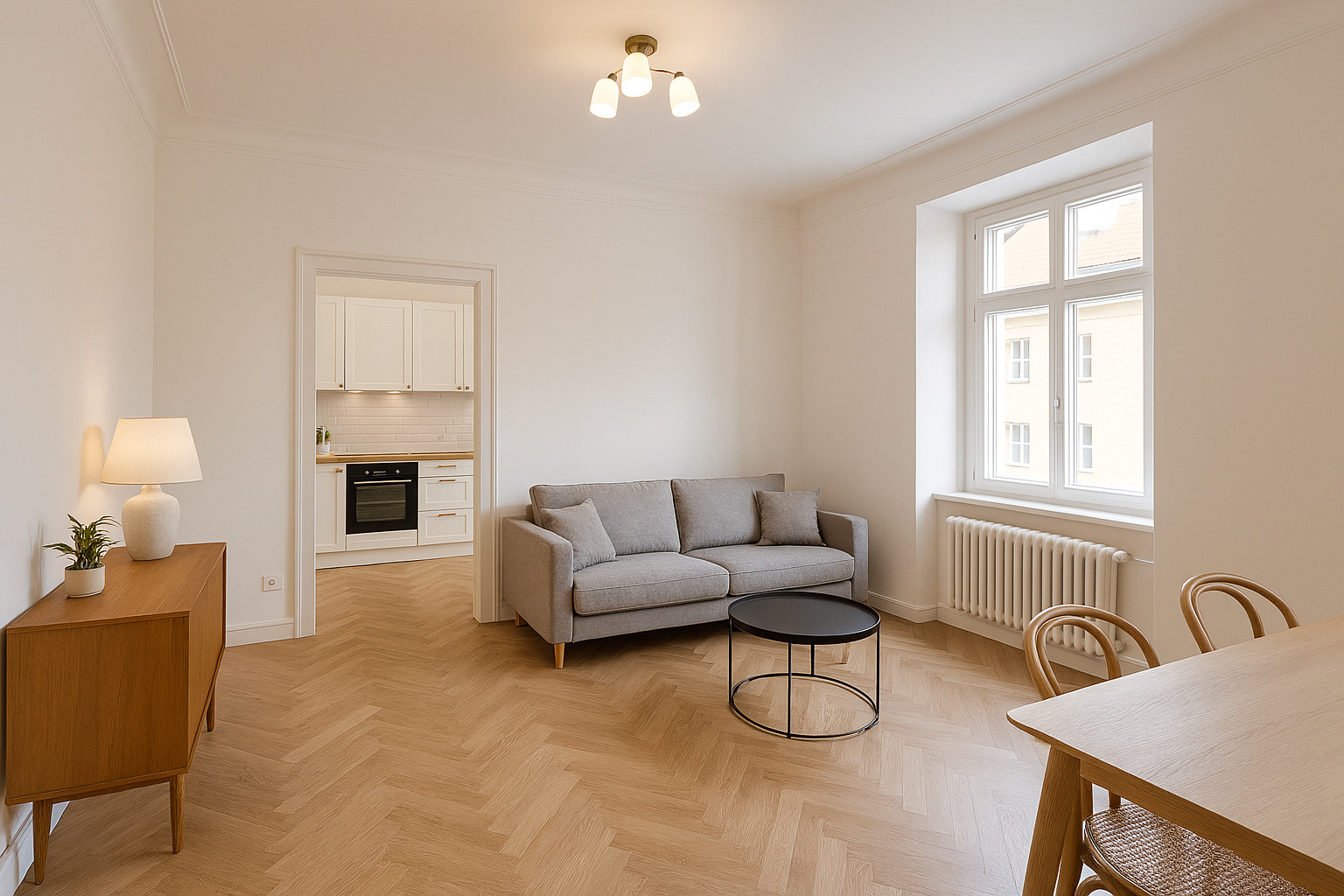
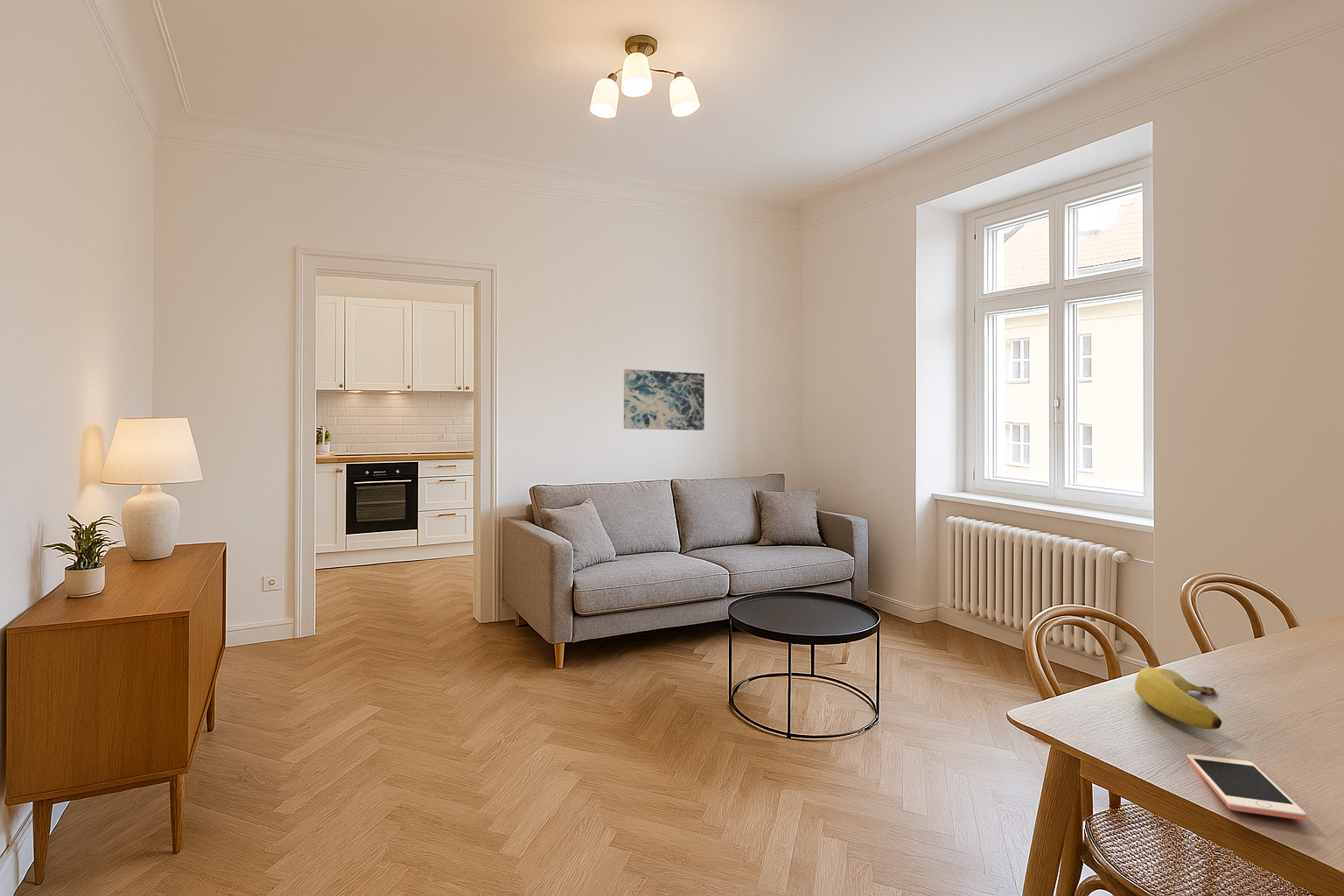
+ wall art (664, 400)
+ banana (1196, 690)
+ cell phone (1241, 784)
